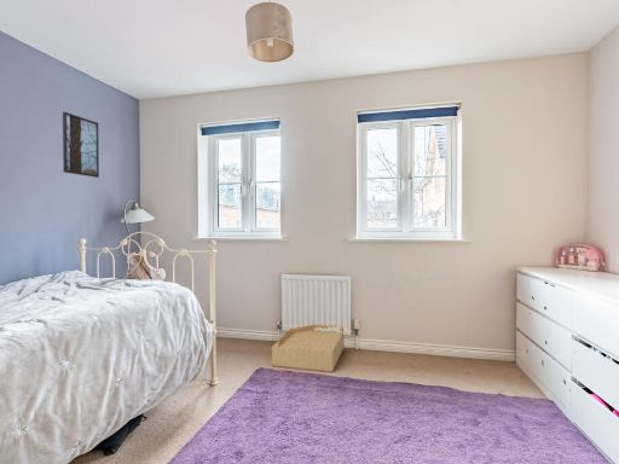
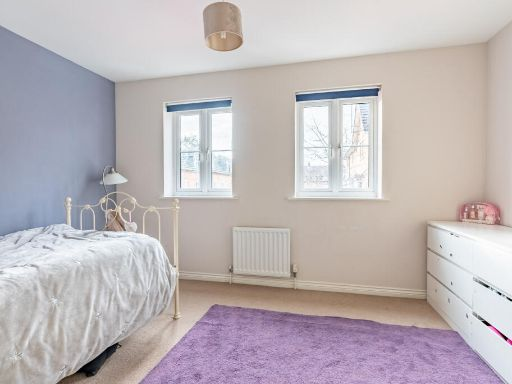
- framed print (81, 146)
- basket (310, 343)
